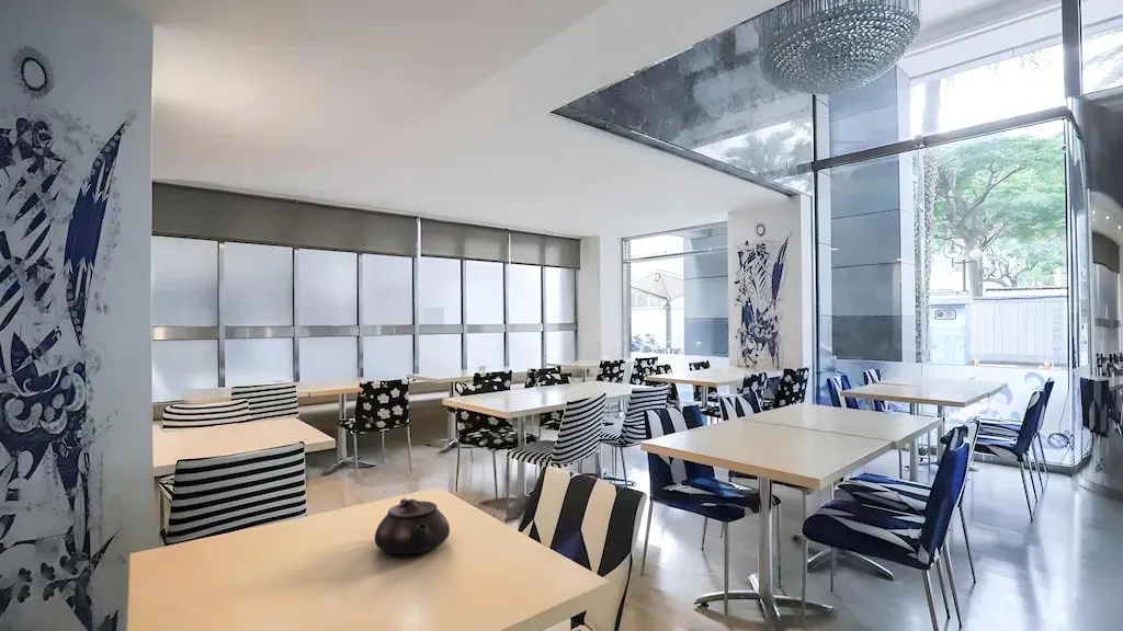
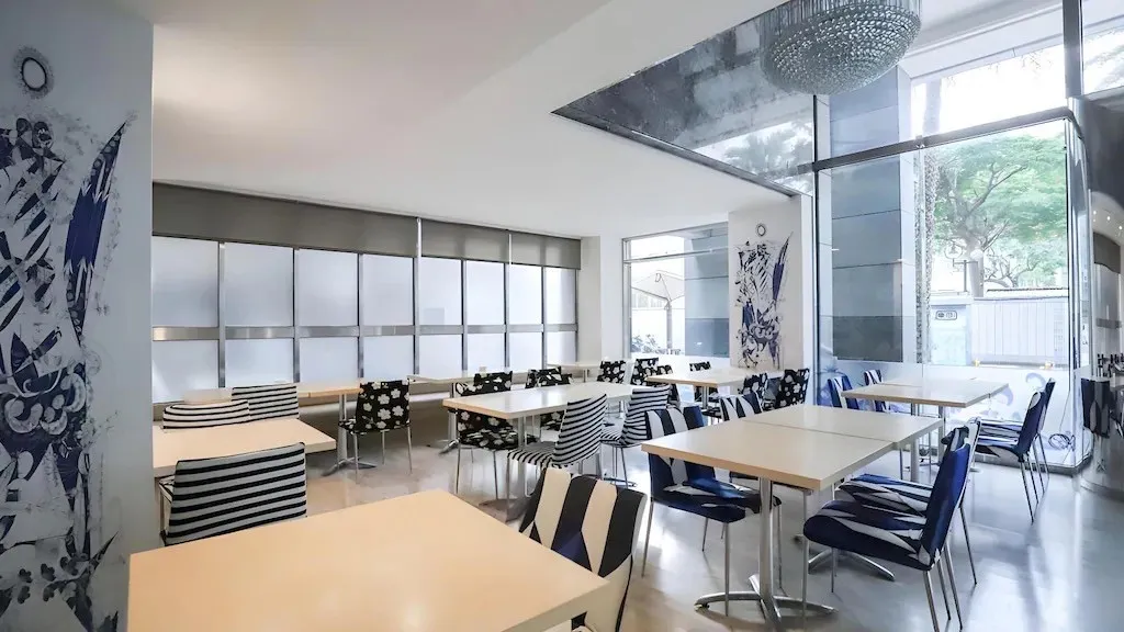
- teapot (413, 521)
